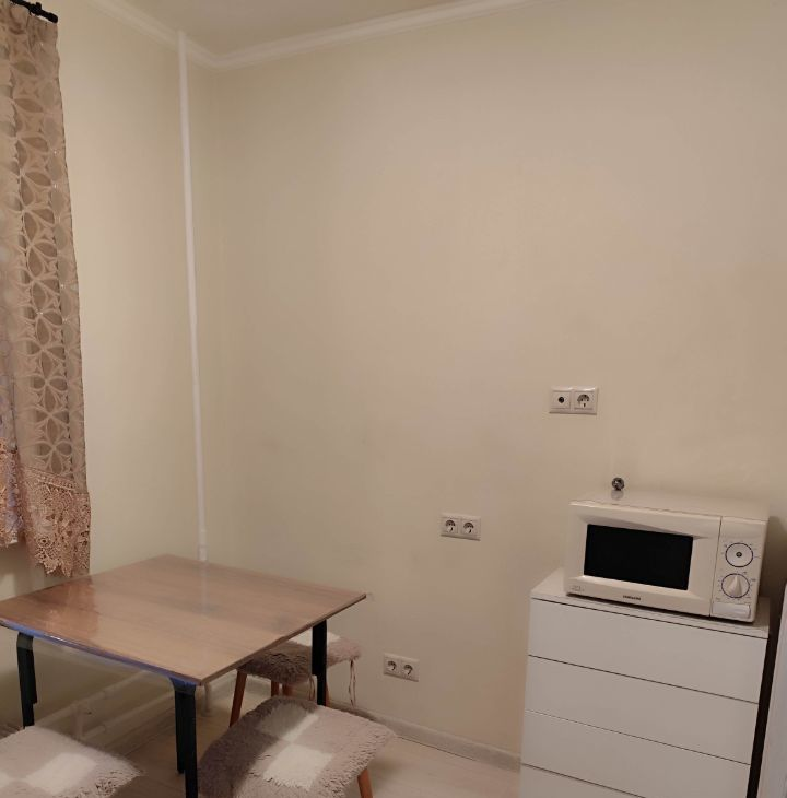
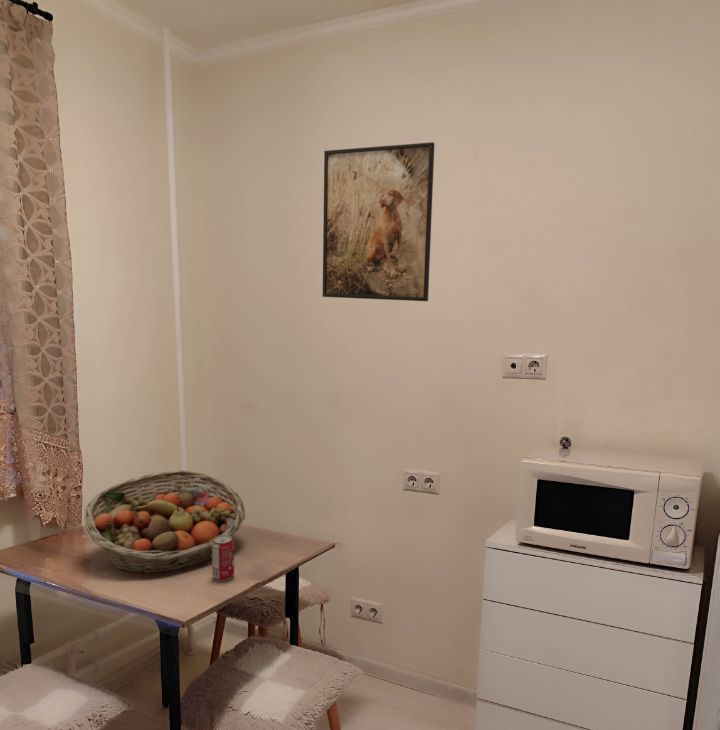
+ fruit basket (168, 521)
+ beverage can (223, 558)
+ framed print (375, 224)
